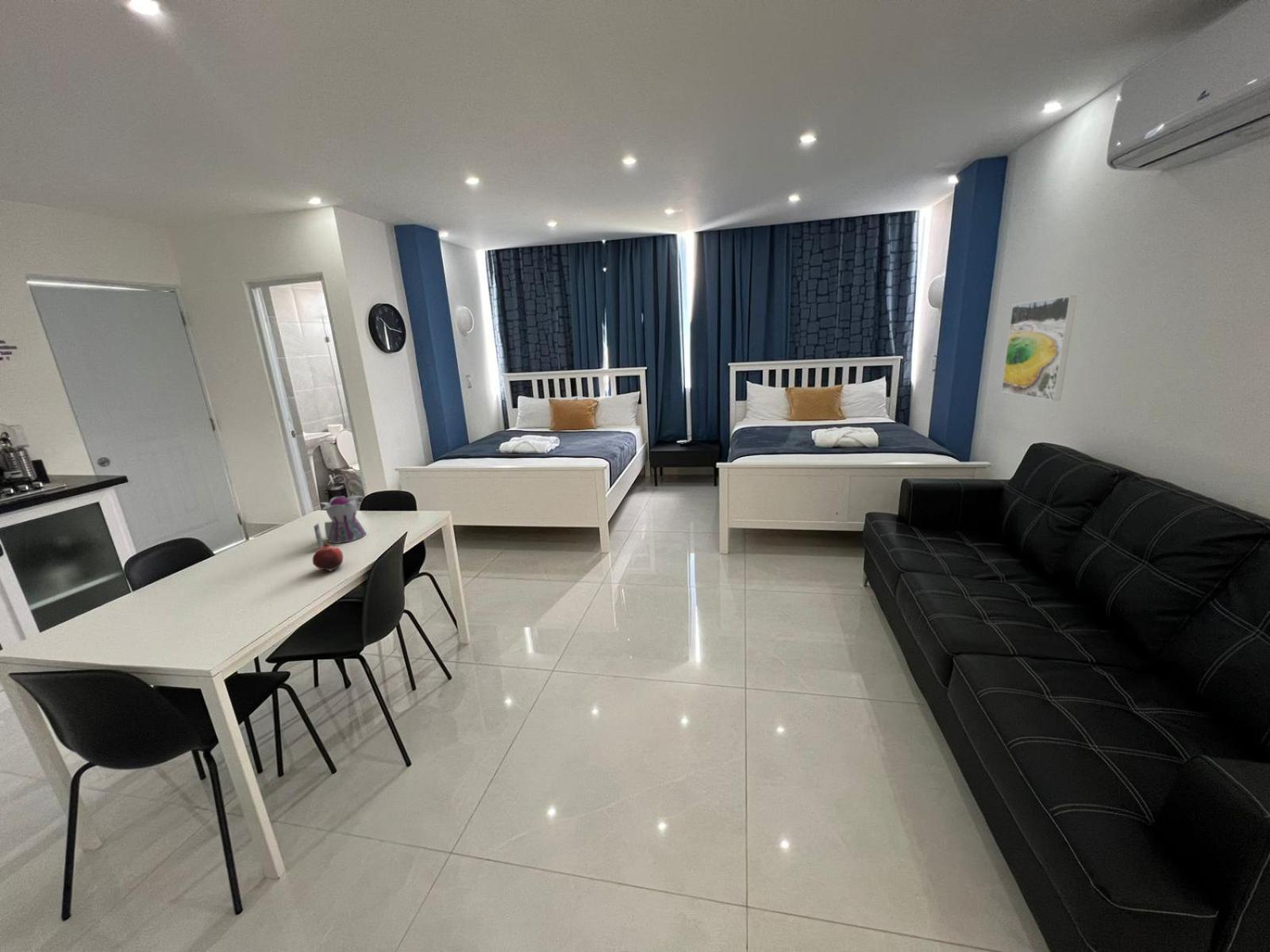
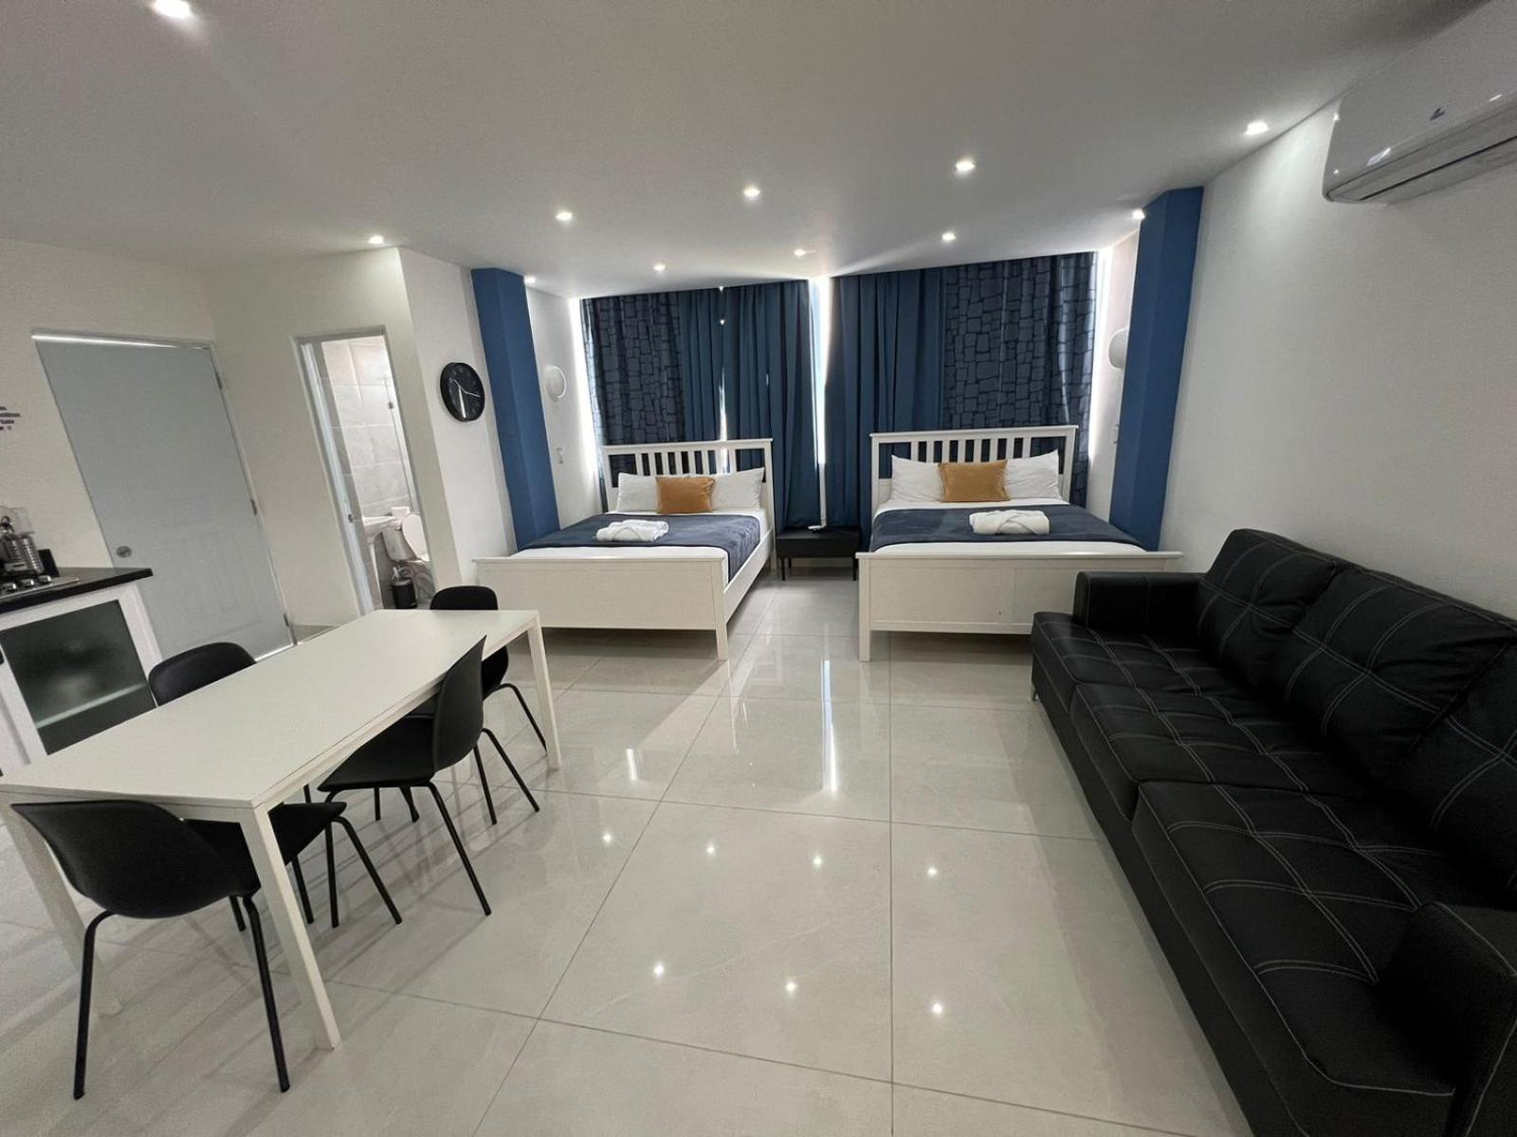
- fruit (327, 555)
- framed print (1034, 349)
- teapot (340, 518)
